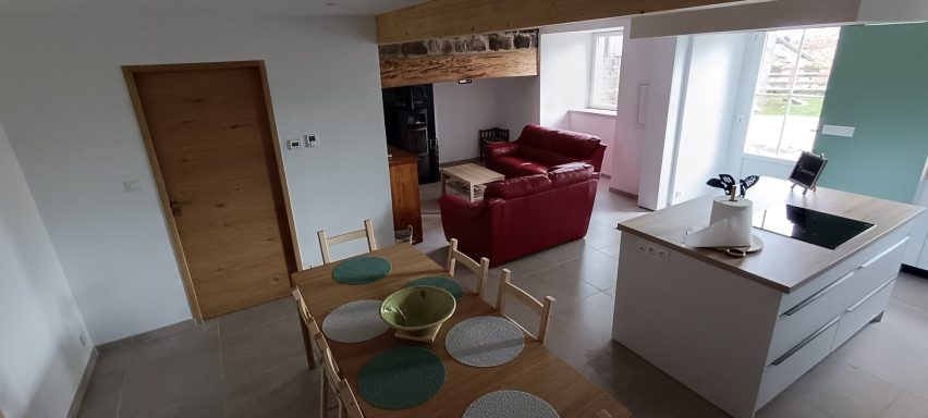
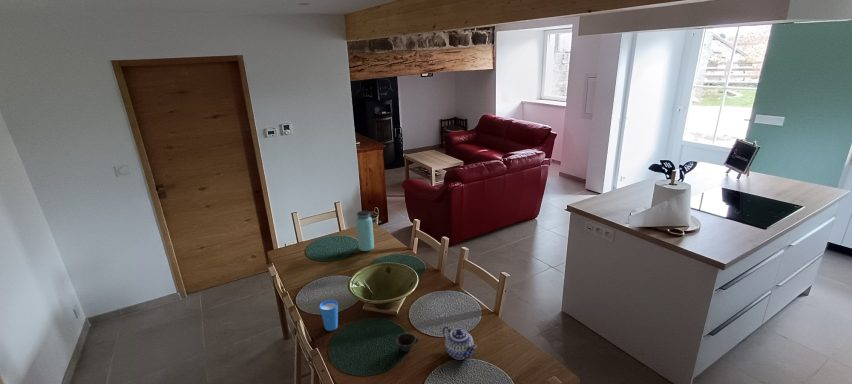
+ bottle (364, 230)
+ cup (407, 343)
+ teapot (459, 341)
+ cup (329, 316)
